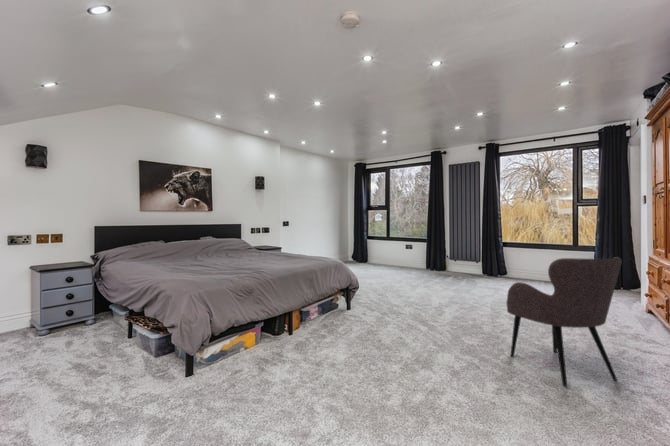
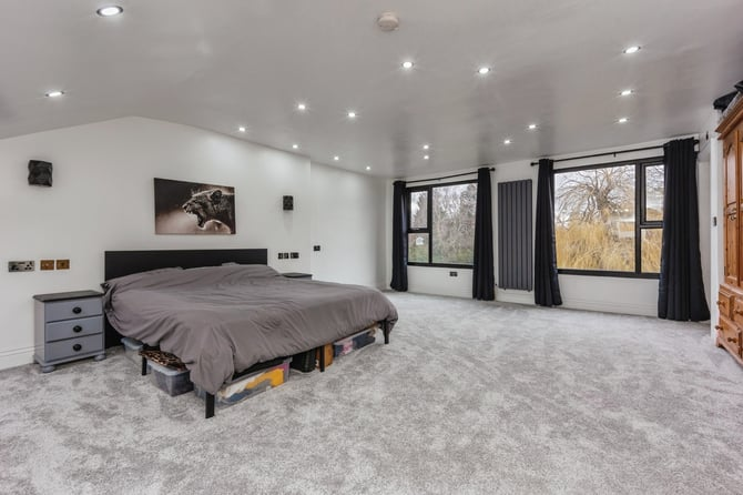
- armchair (564, 312)
